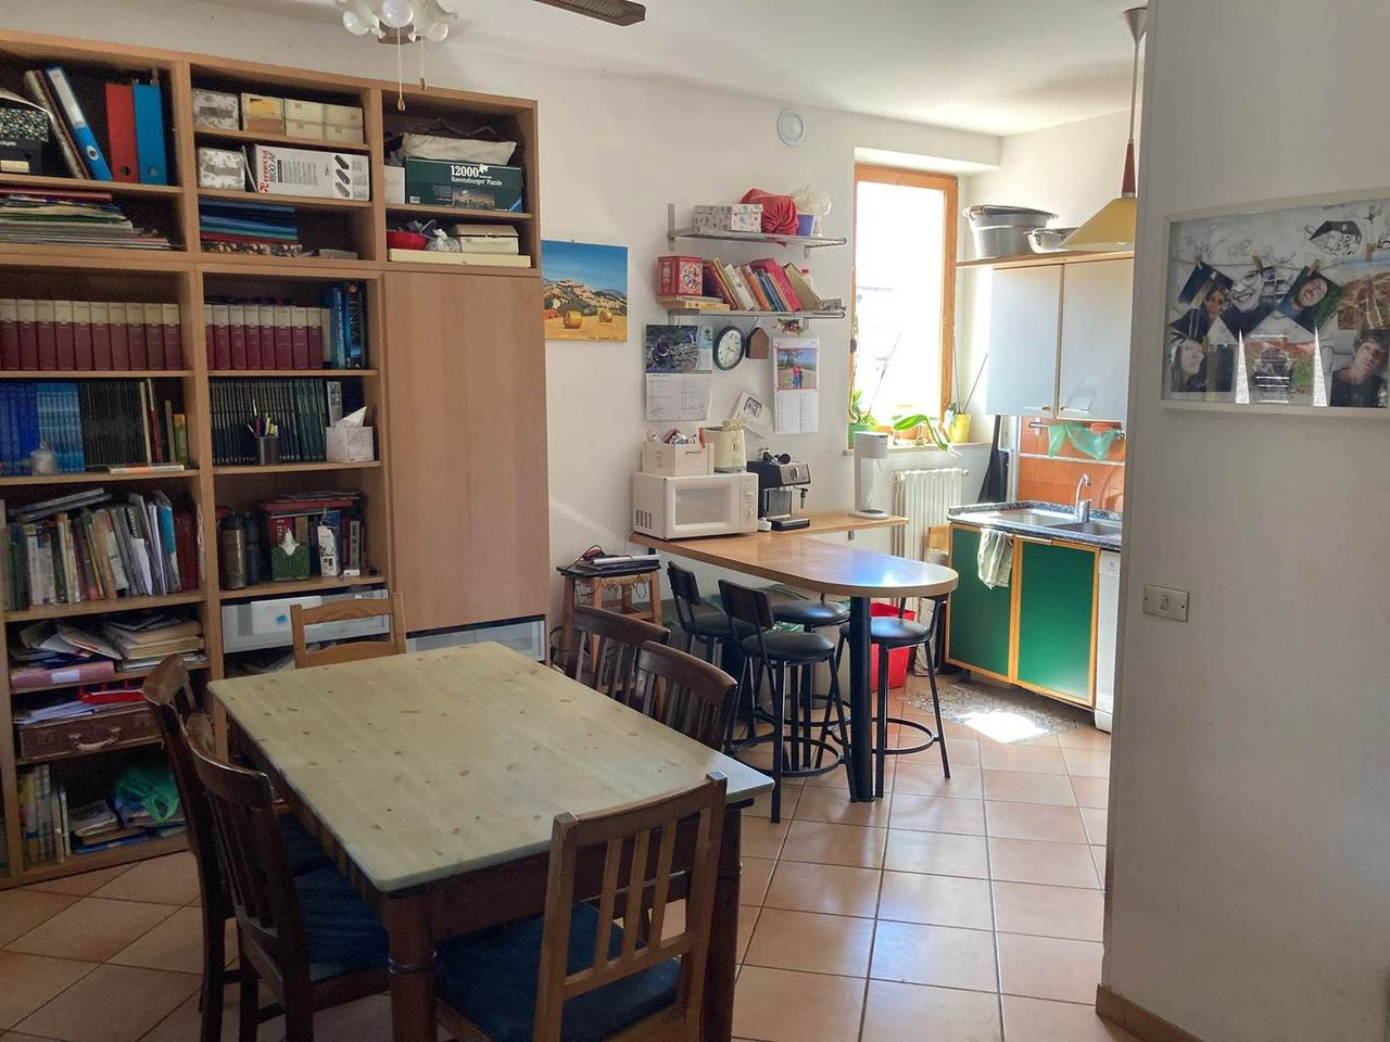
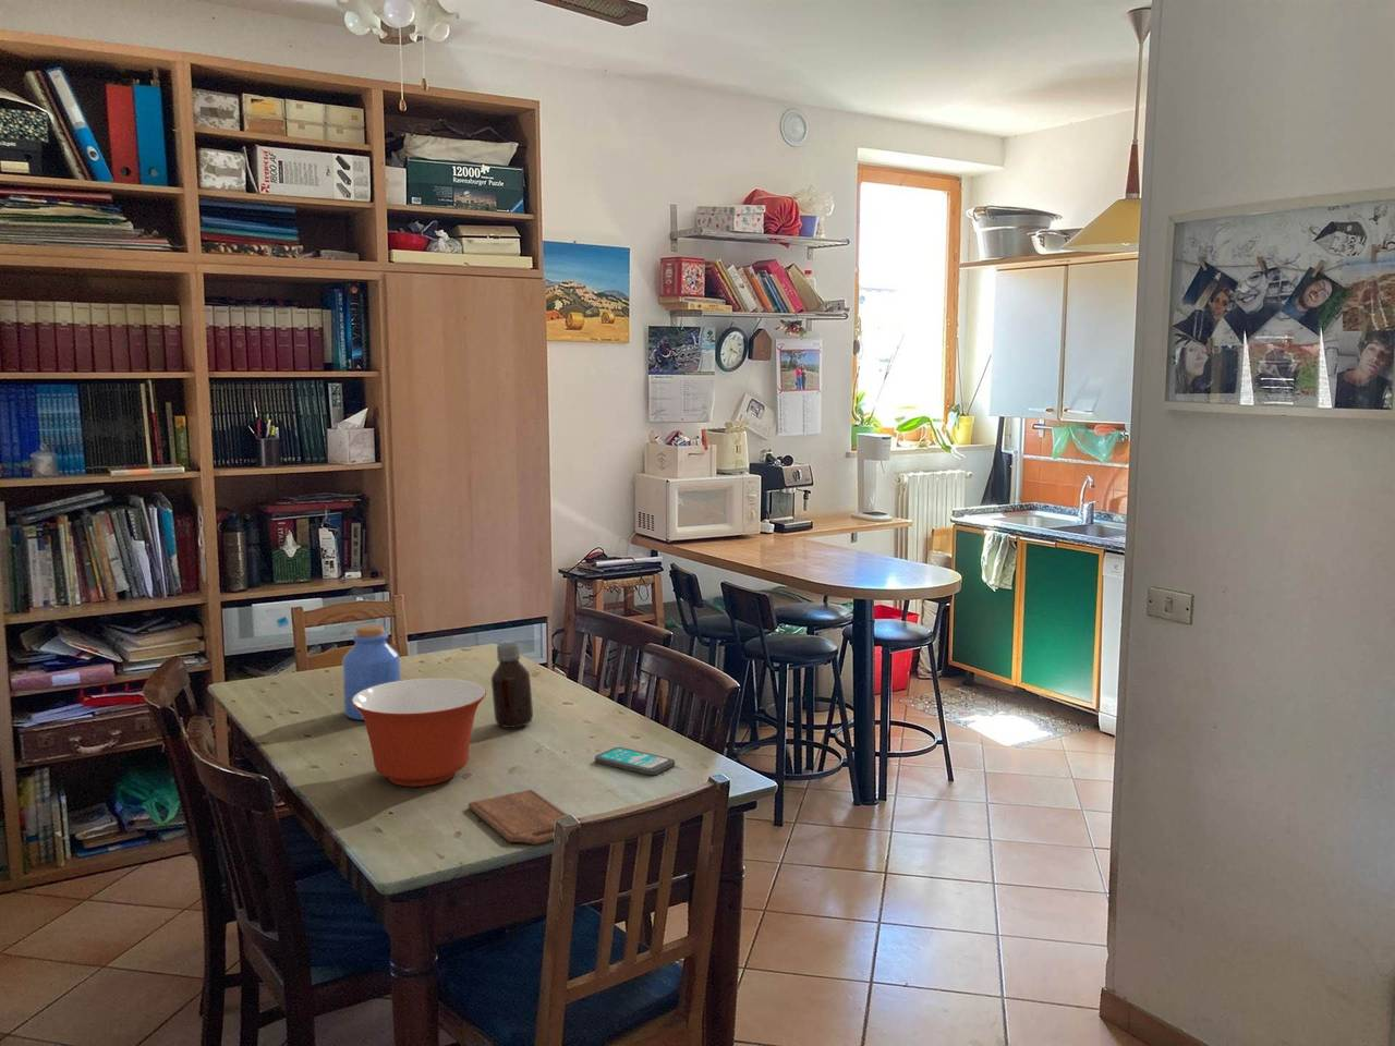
+ cutting board (524, 816)
+ mixing bowl (421, 734)
+ jar (371, 670)
+ bottle (511, 685)
+ smartphone (634, 759)
